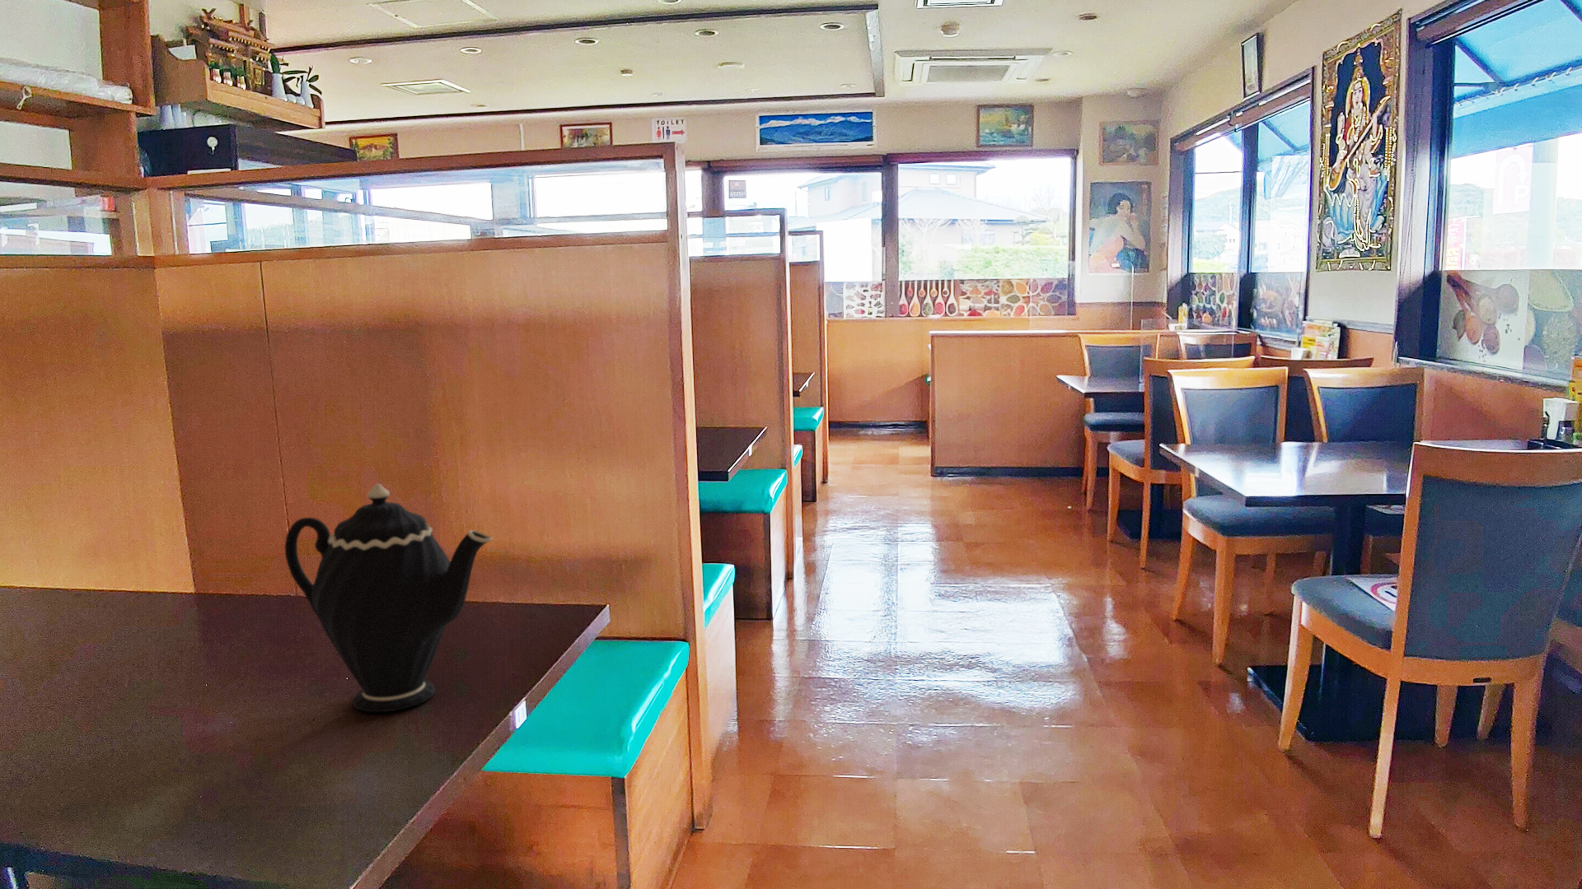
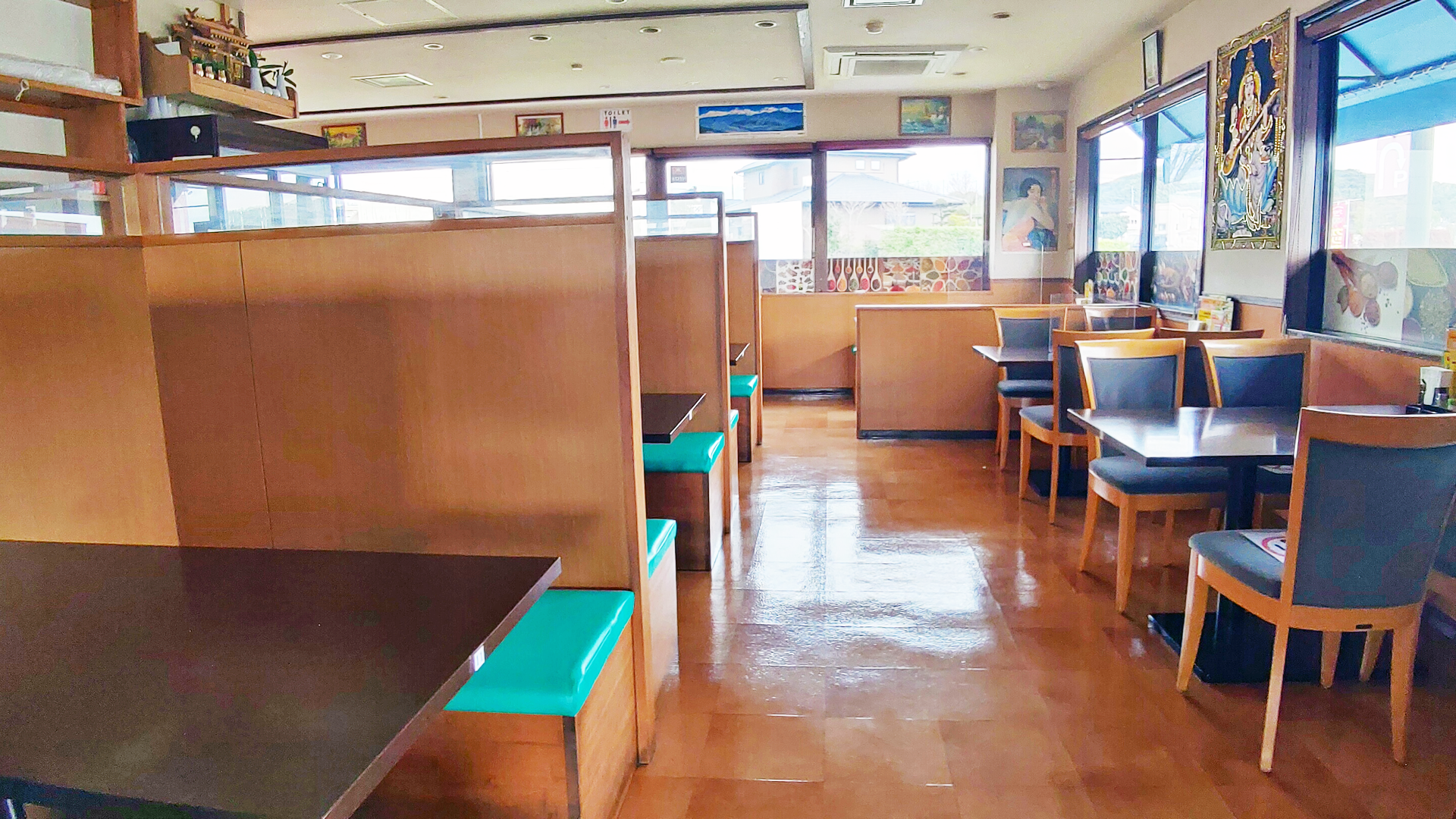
- teapot (390, 592)
